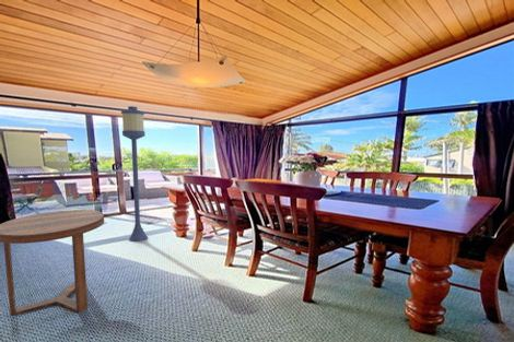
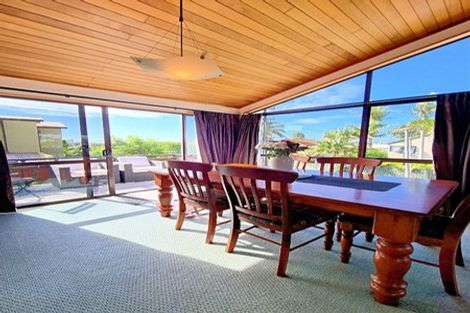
- floor lamp (135, 174)
- side table (73, 261)
